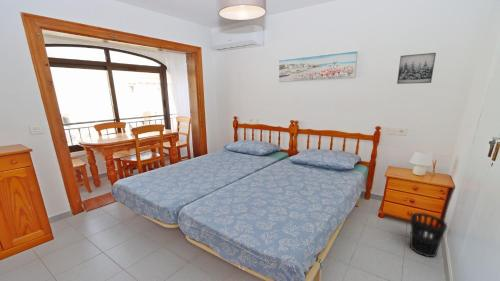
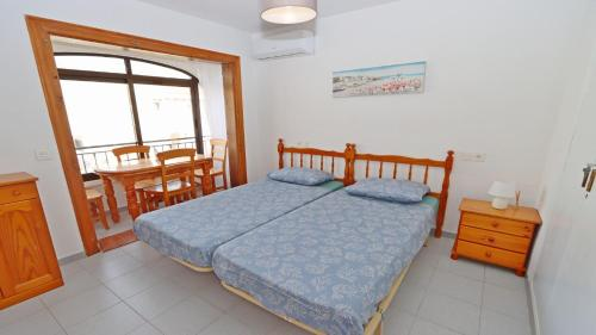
- wastebasket (424, 234)
- wall art (415, 69)
